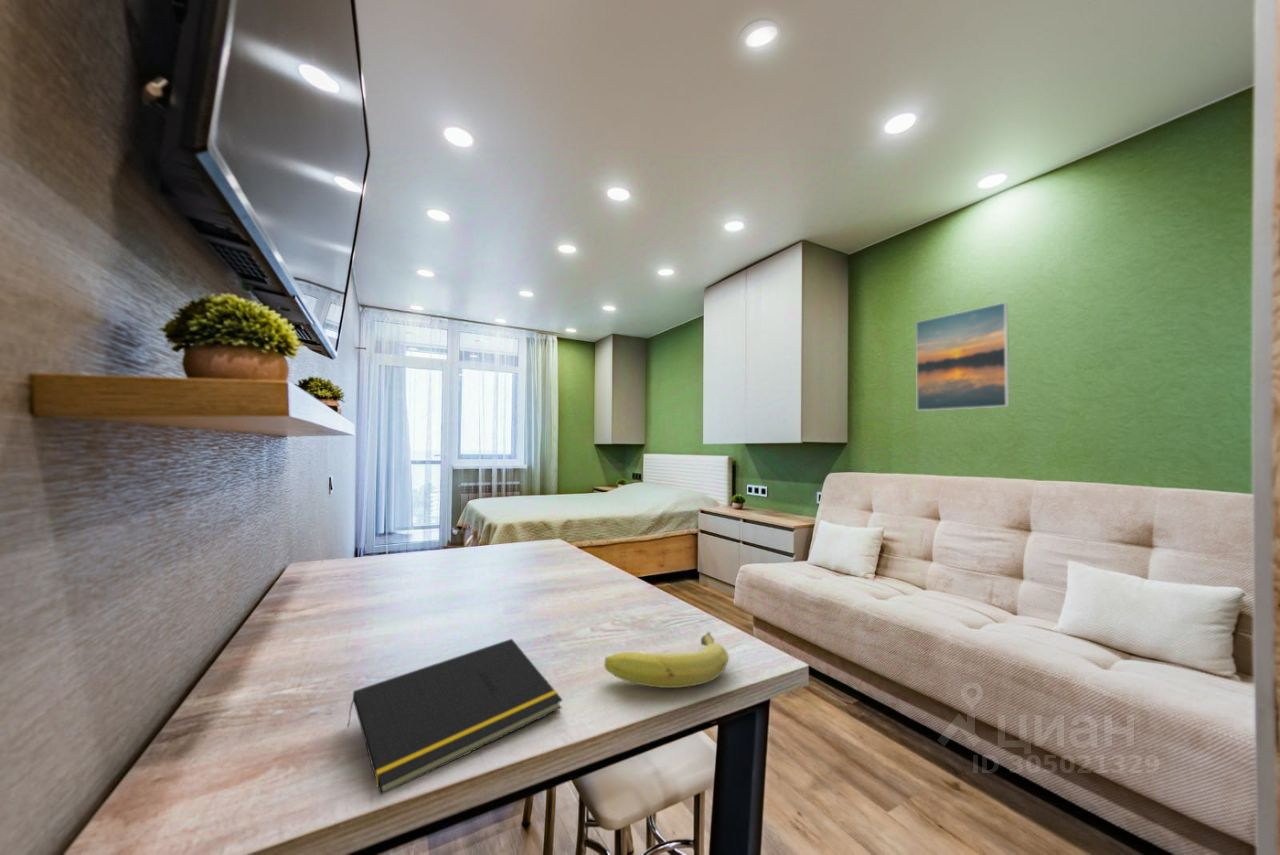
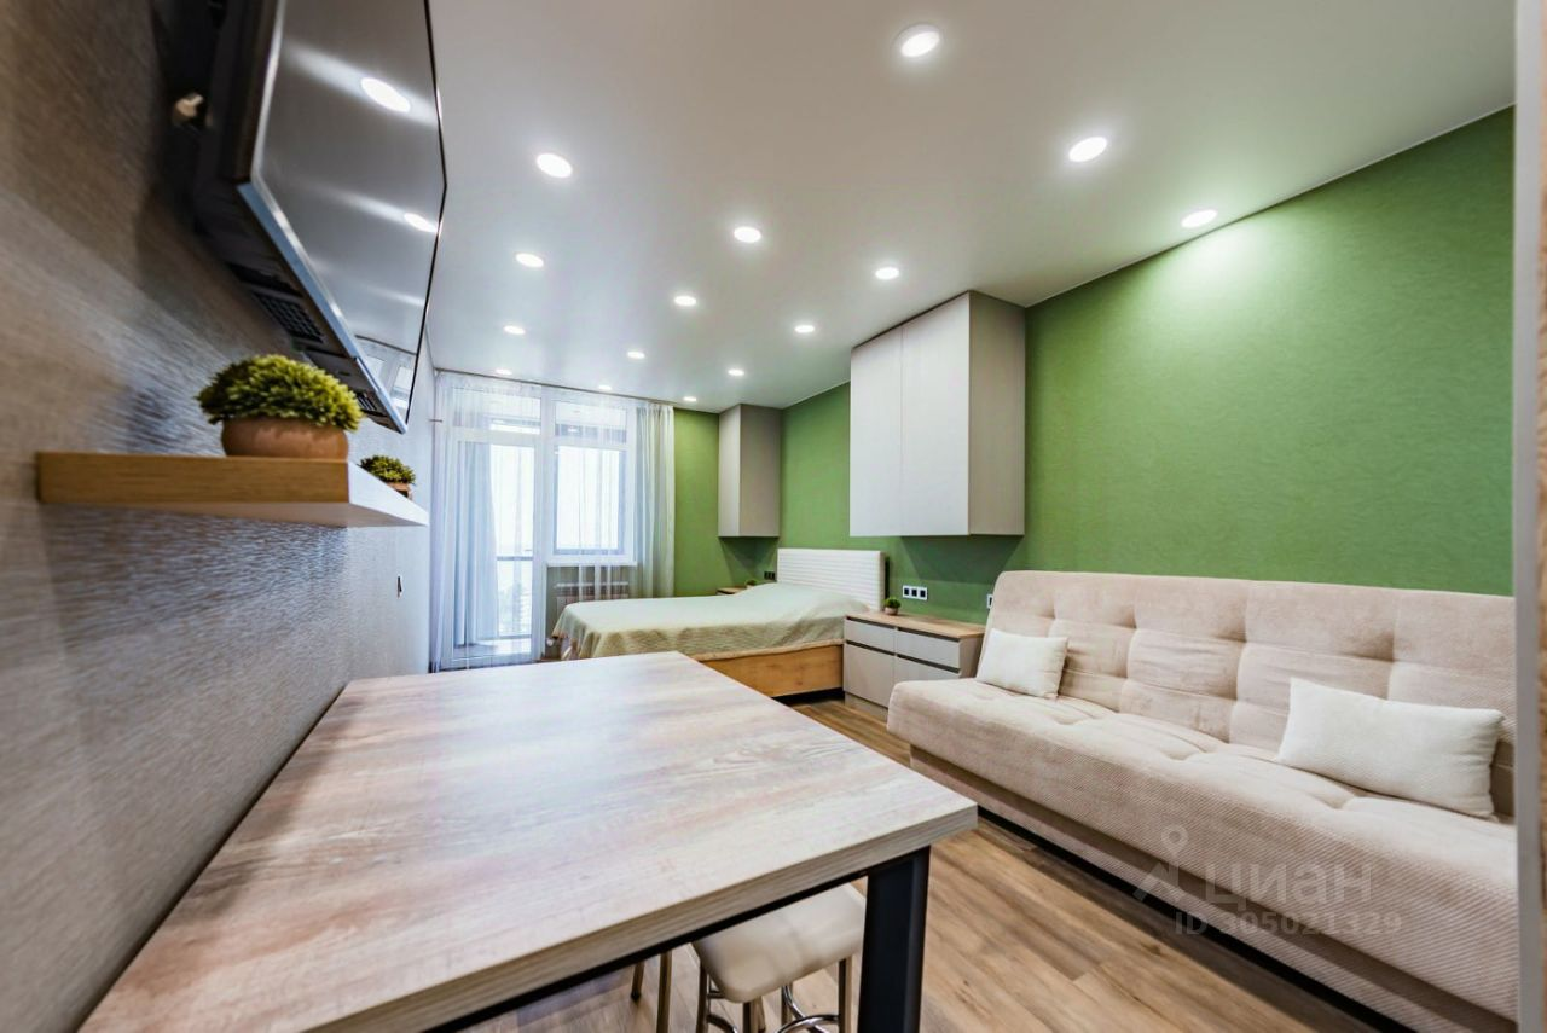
- notepad (460, 699)
- fruit (675, 654)
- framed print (958, 360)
